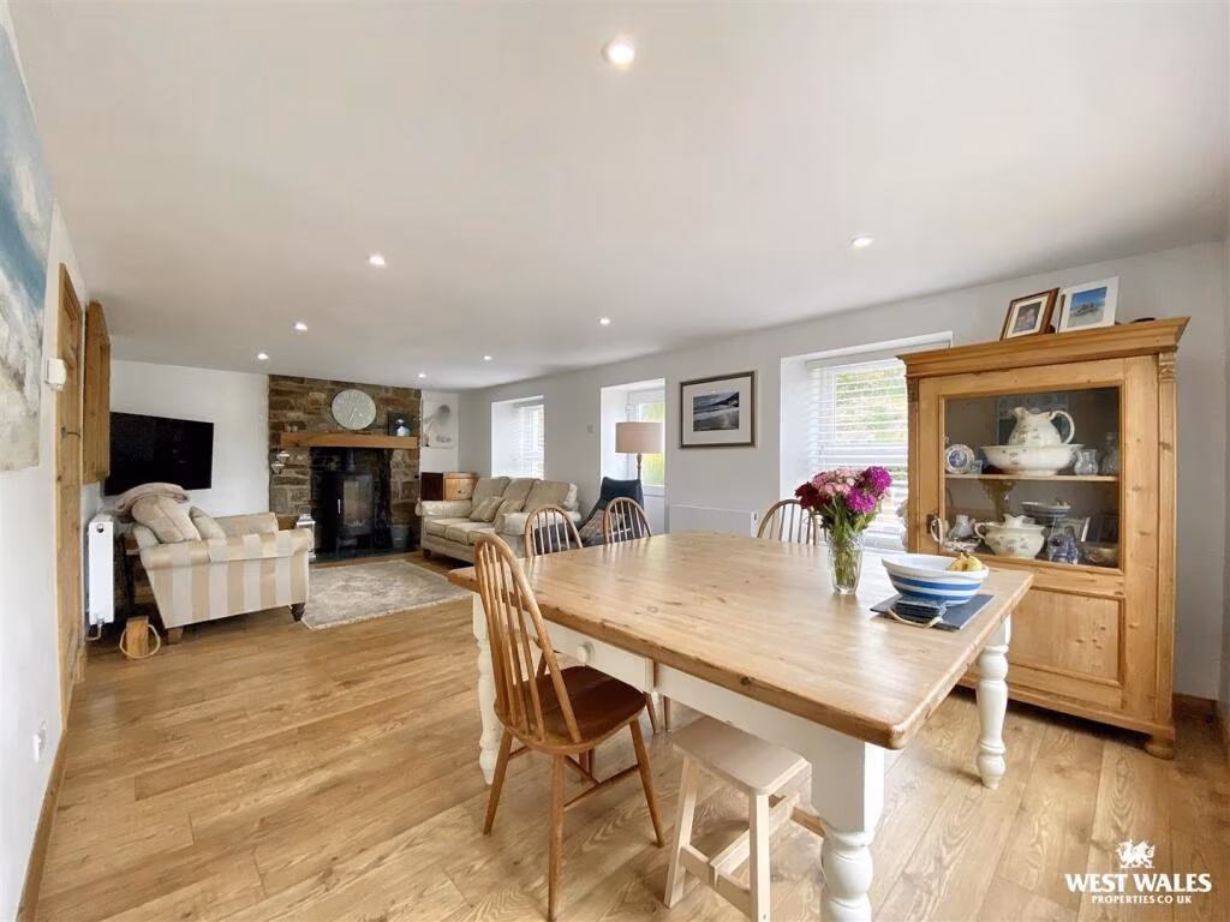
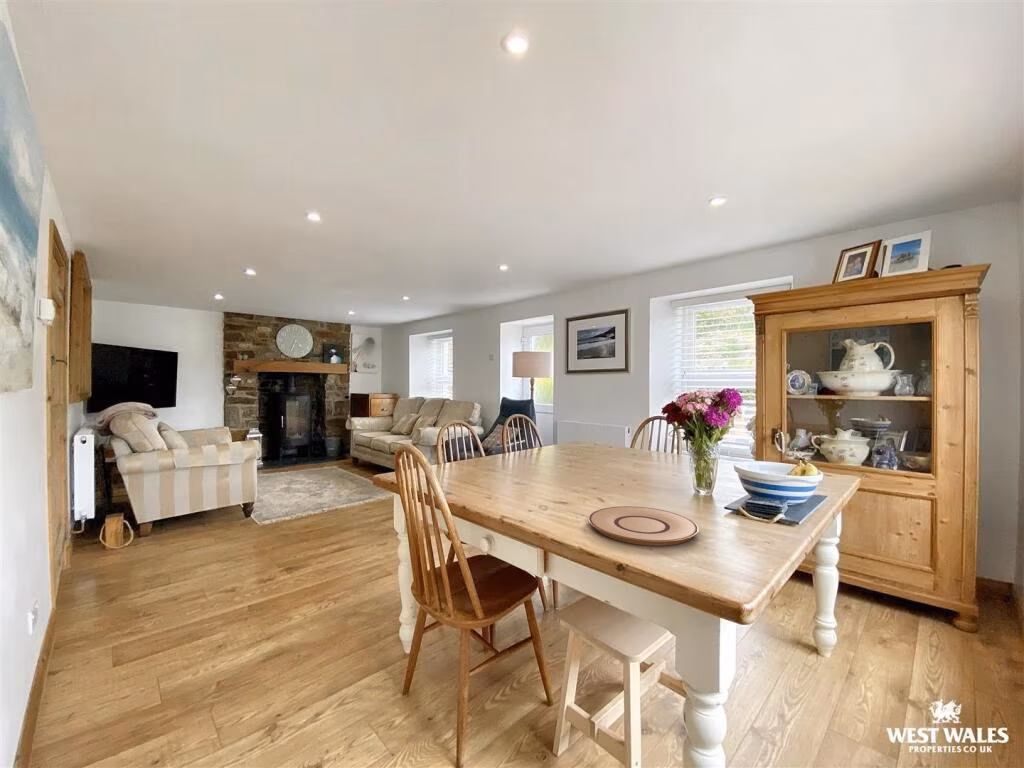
+ plate (641, 524)
